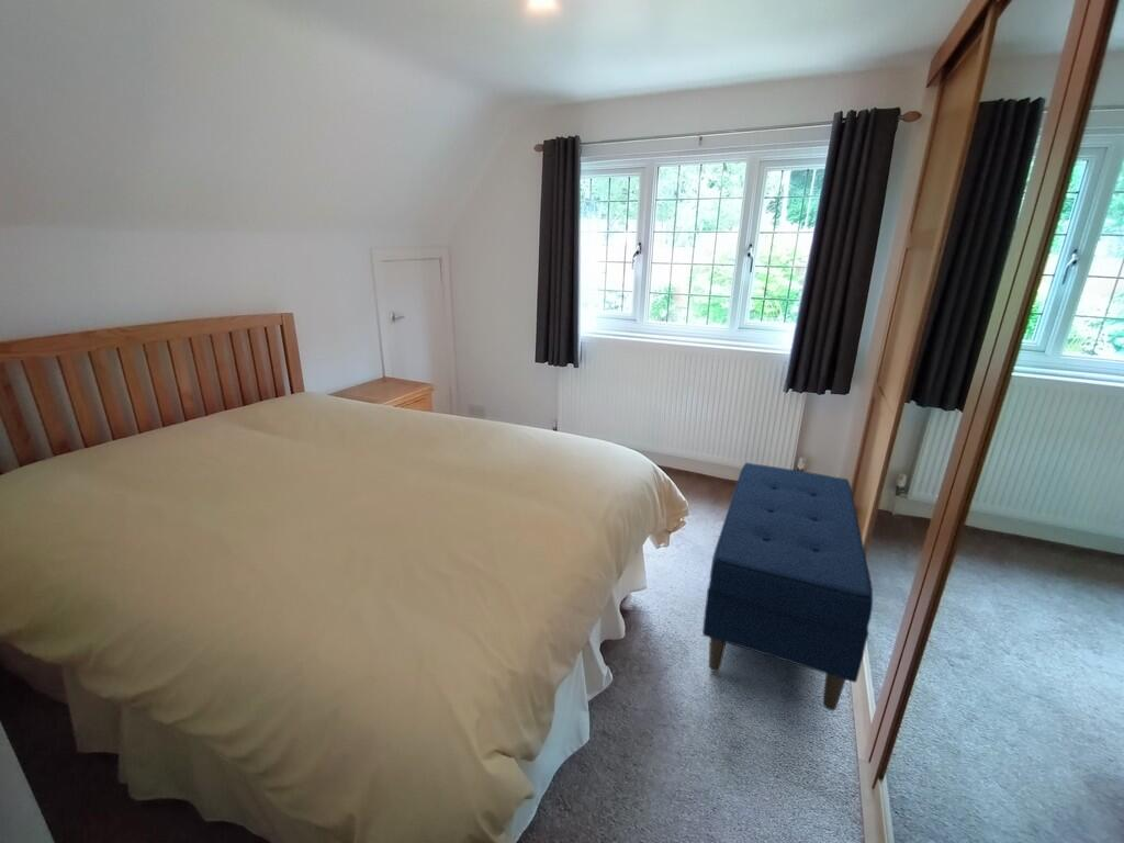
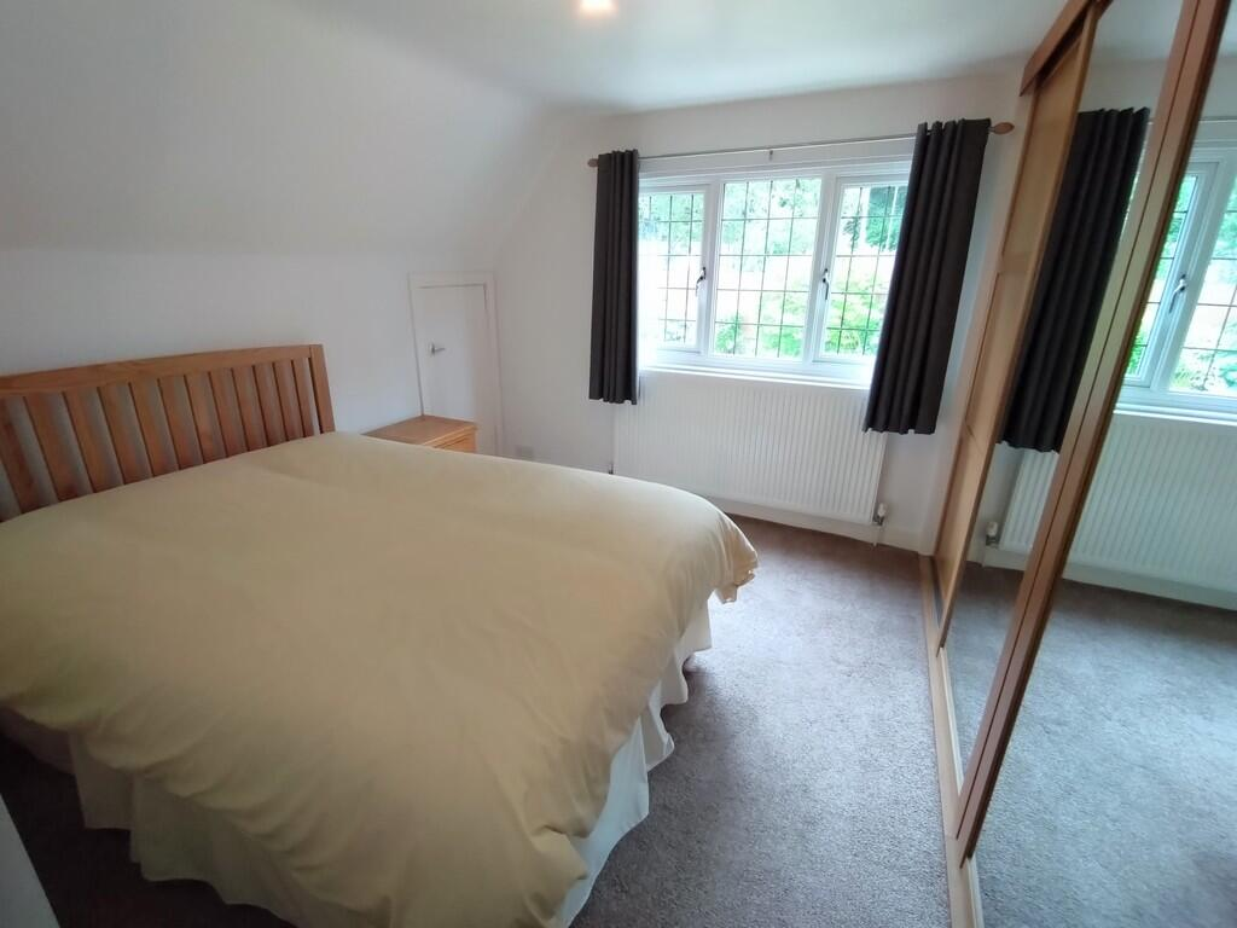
- bench (784, 561)
